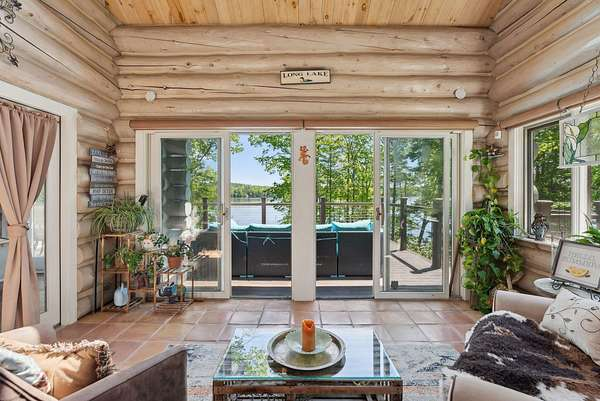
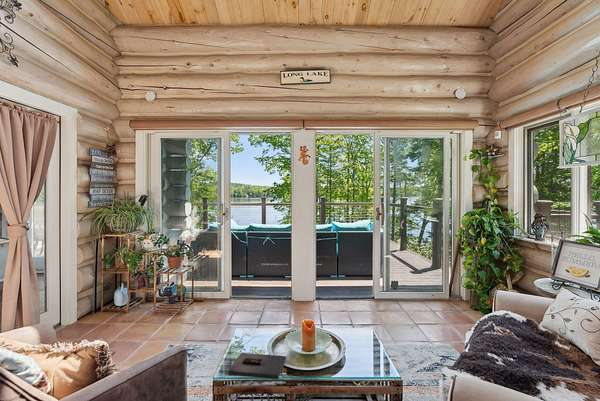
+ book (258, 363)
